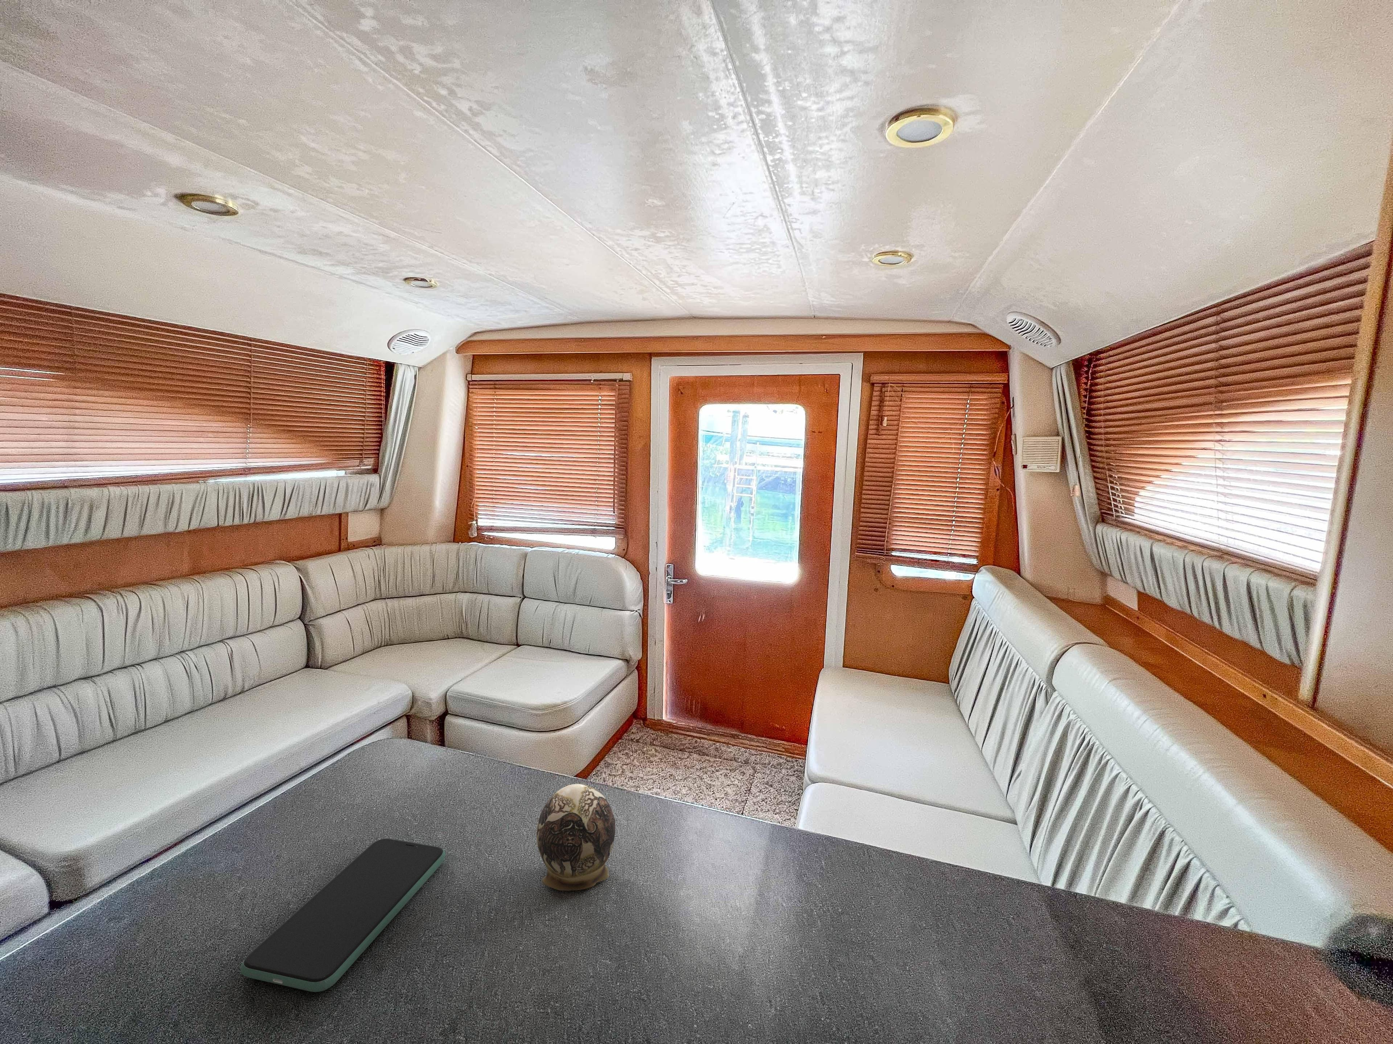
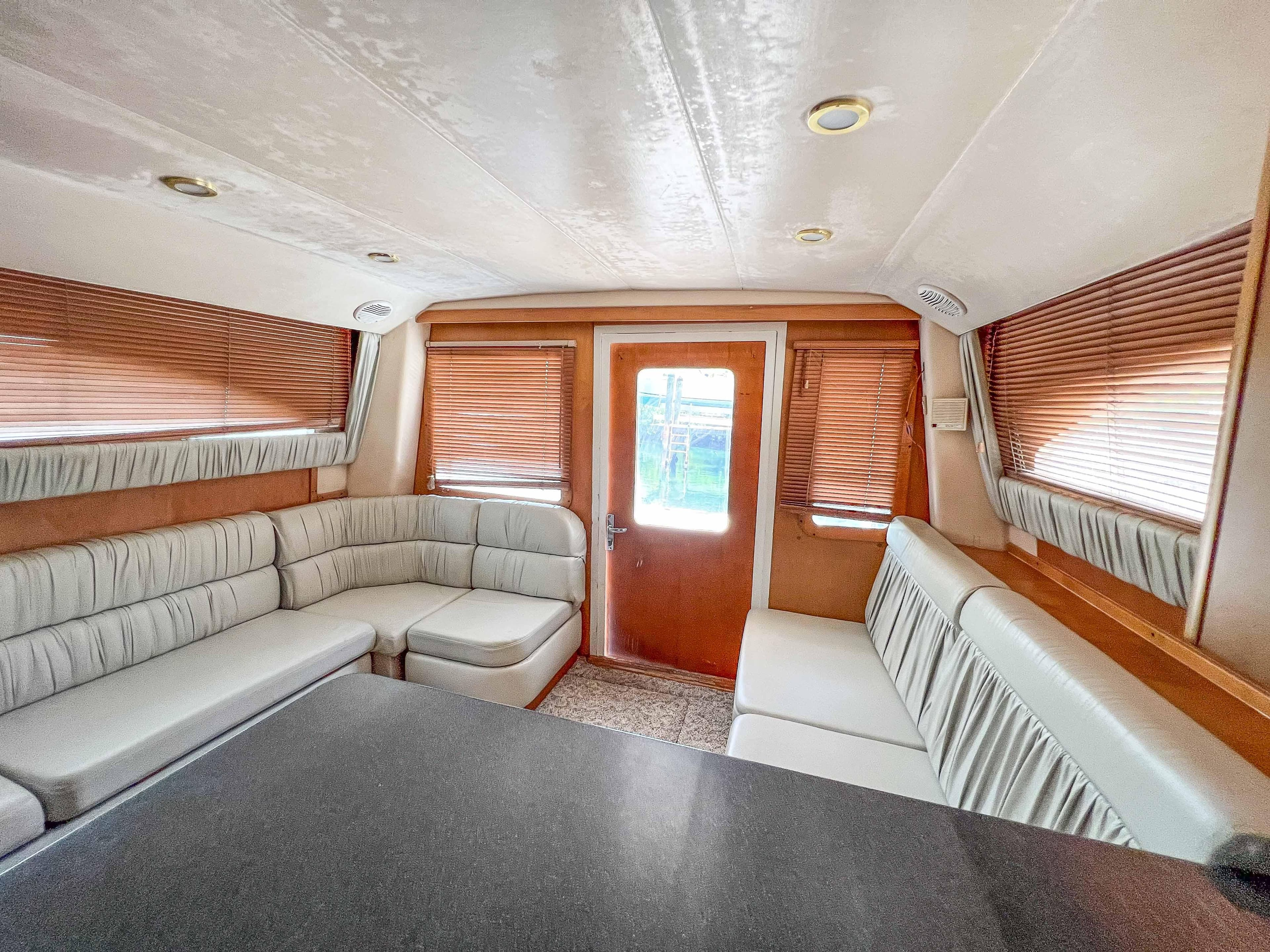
- smartphone (355, 903)
- decorative egg (577, 830)
